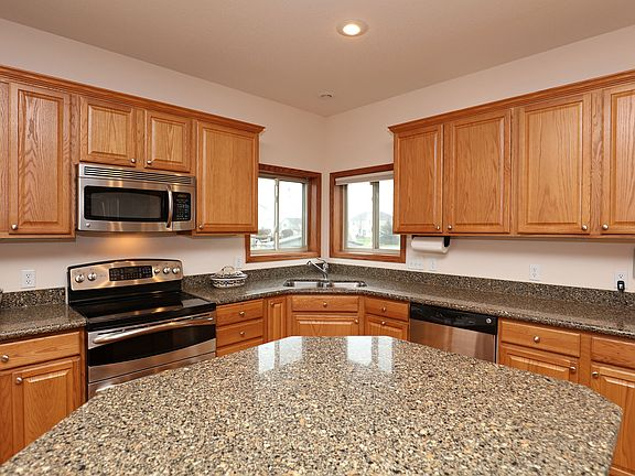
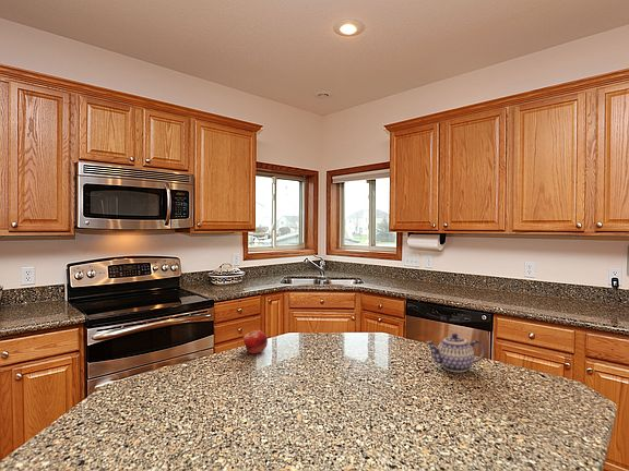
+ fruit (254, 341)
+ teapot (454, 350)
